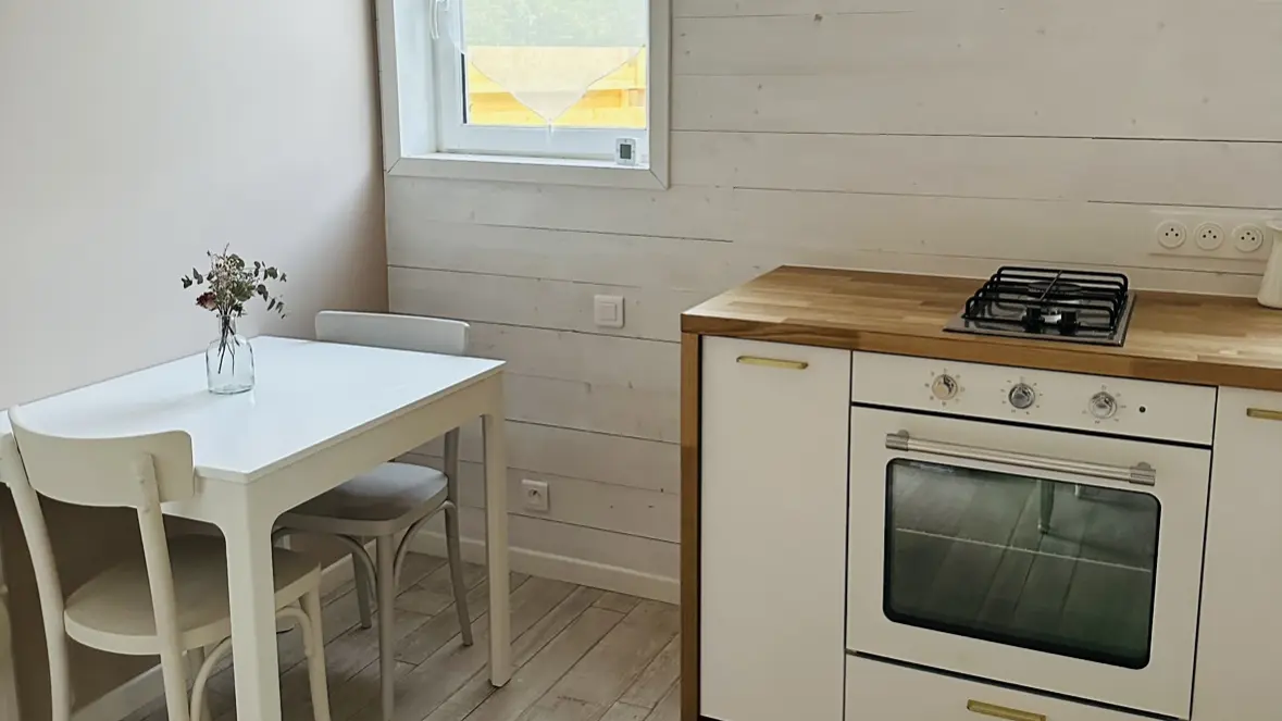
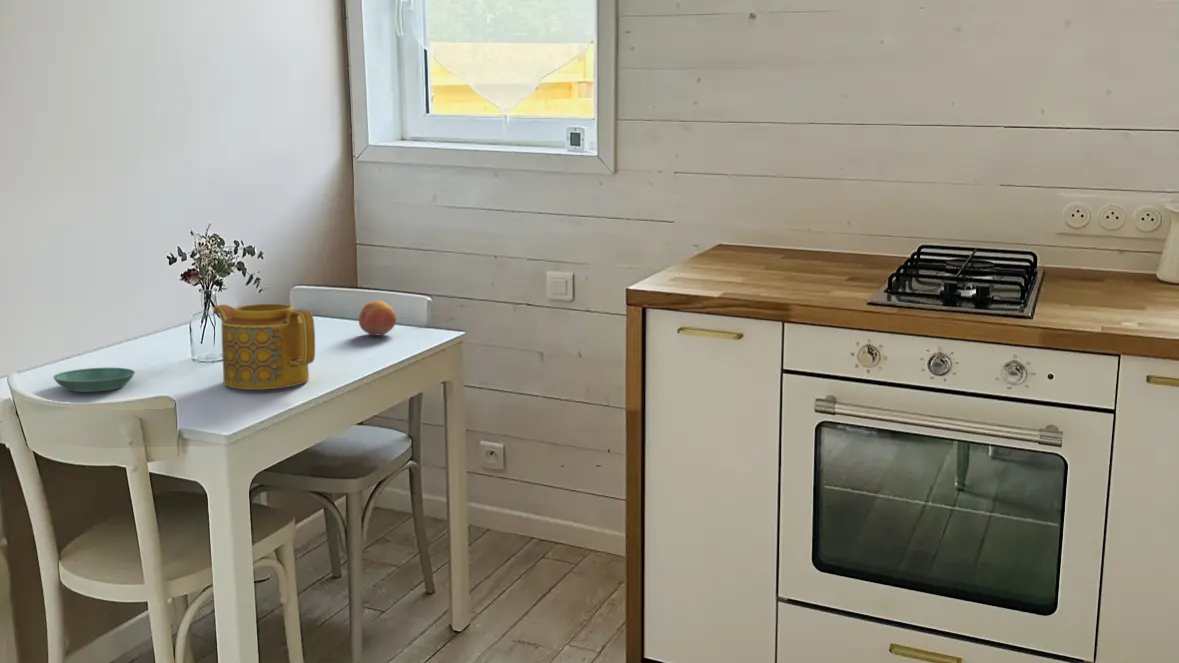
+ saucer (94, 380)
+ fruit (376, 317)
+ teapot (262, 344)
